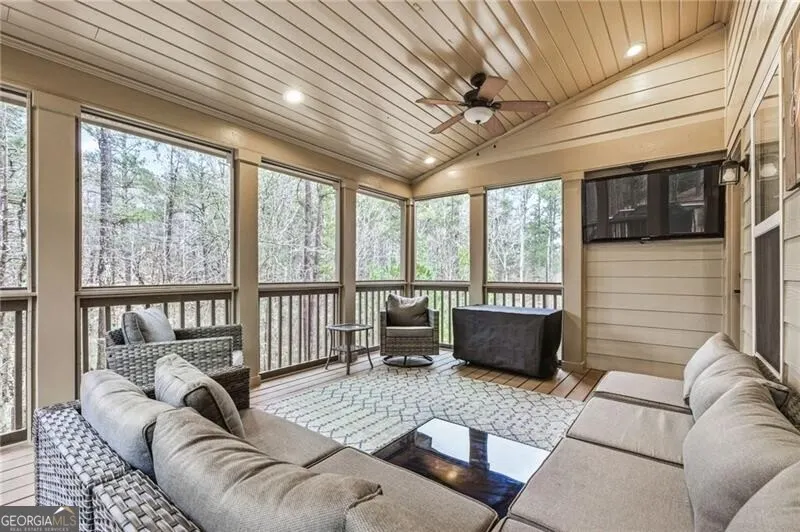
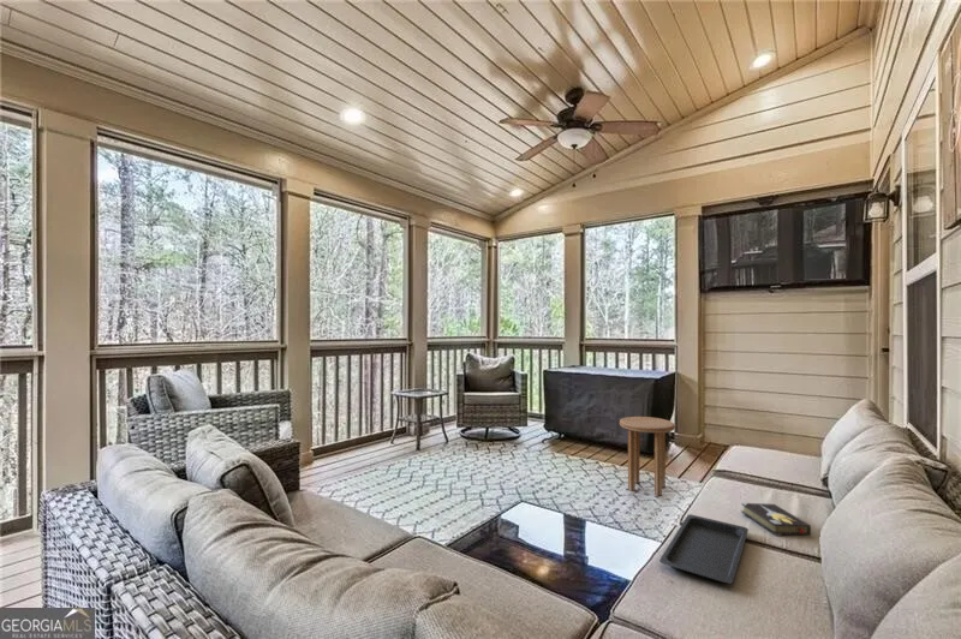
+ hardback book (774, 516)
+ side table (638, 454)
+ serving tray (706, 547)
